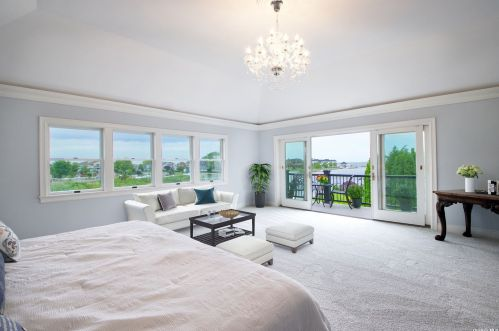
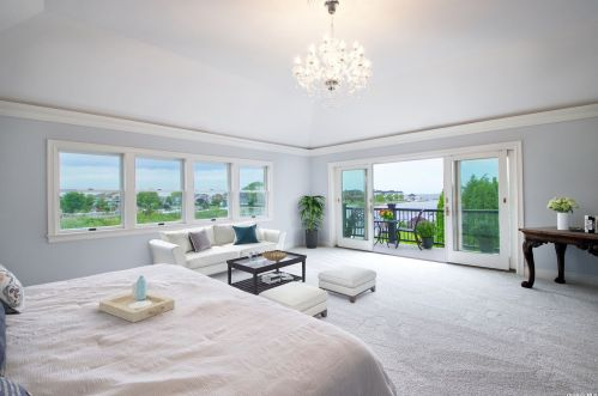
+ serving tray (137, 293)
